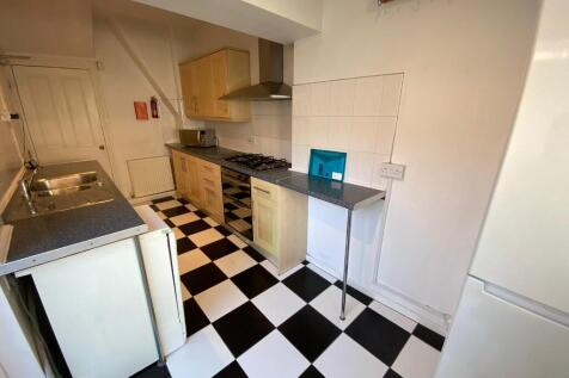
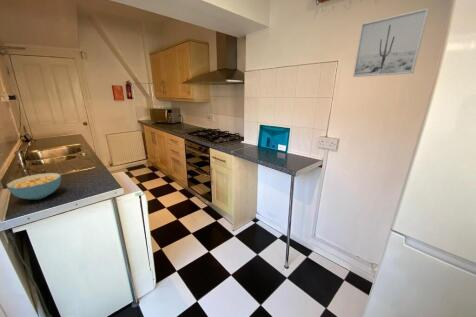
+ cereal bowl (37, 188)
+ wall art (386, 47)
